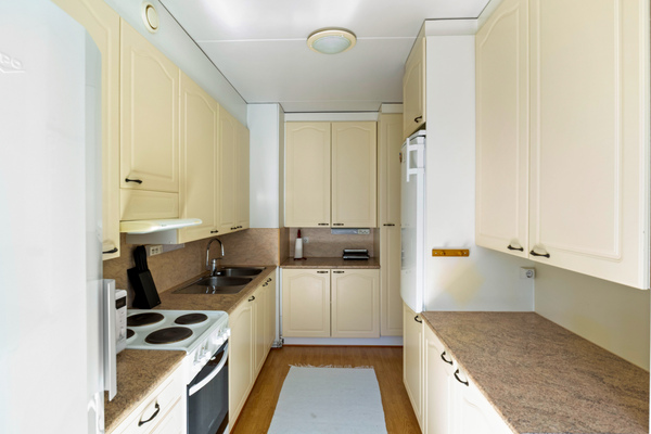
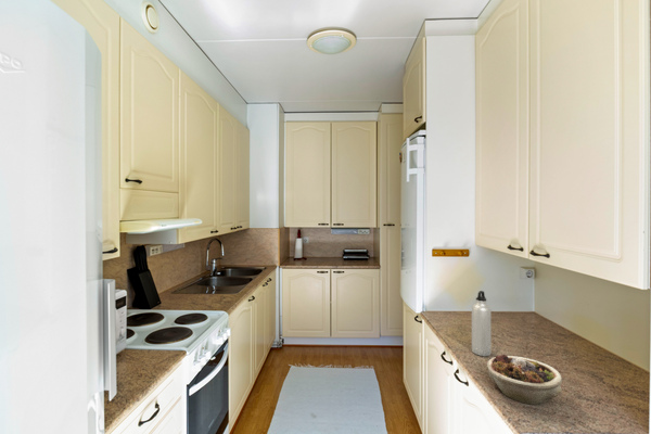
+ succulent planter (522, 375)
+ water bottle (481, 321)
